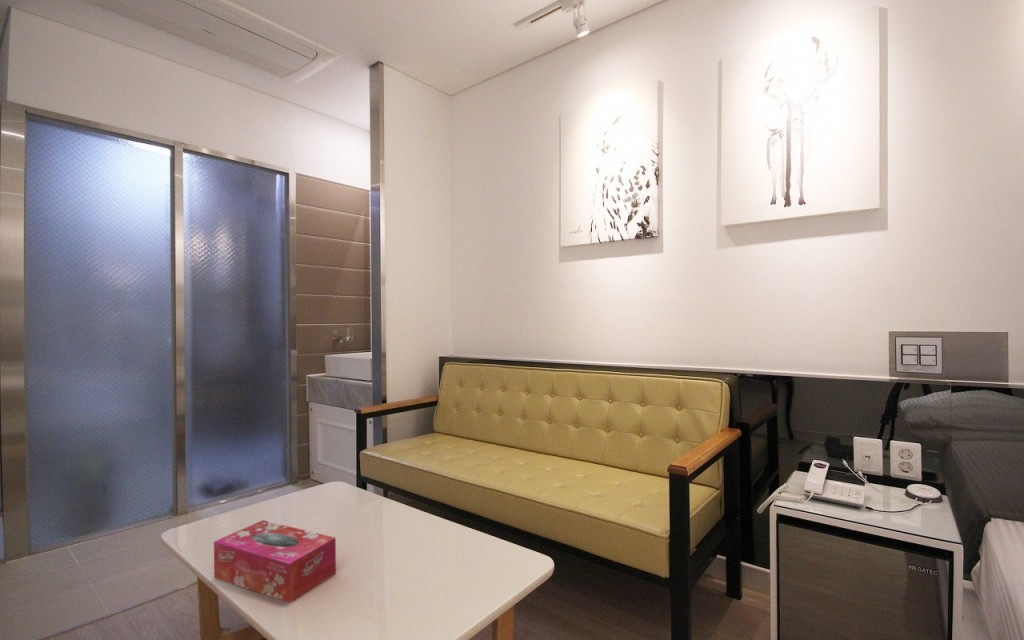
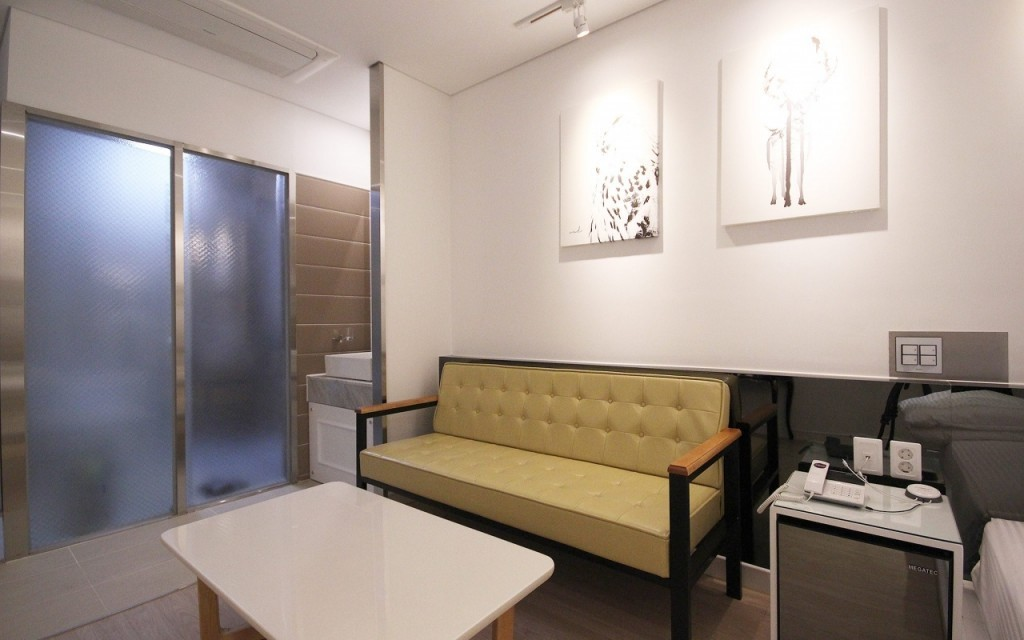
- tissue box (275, 557)
